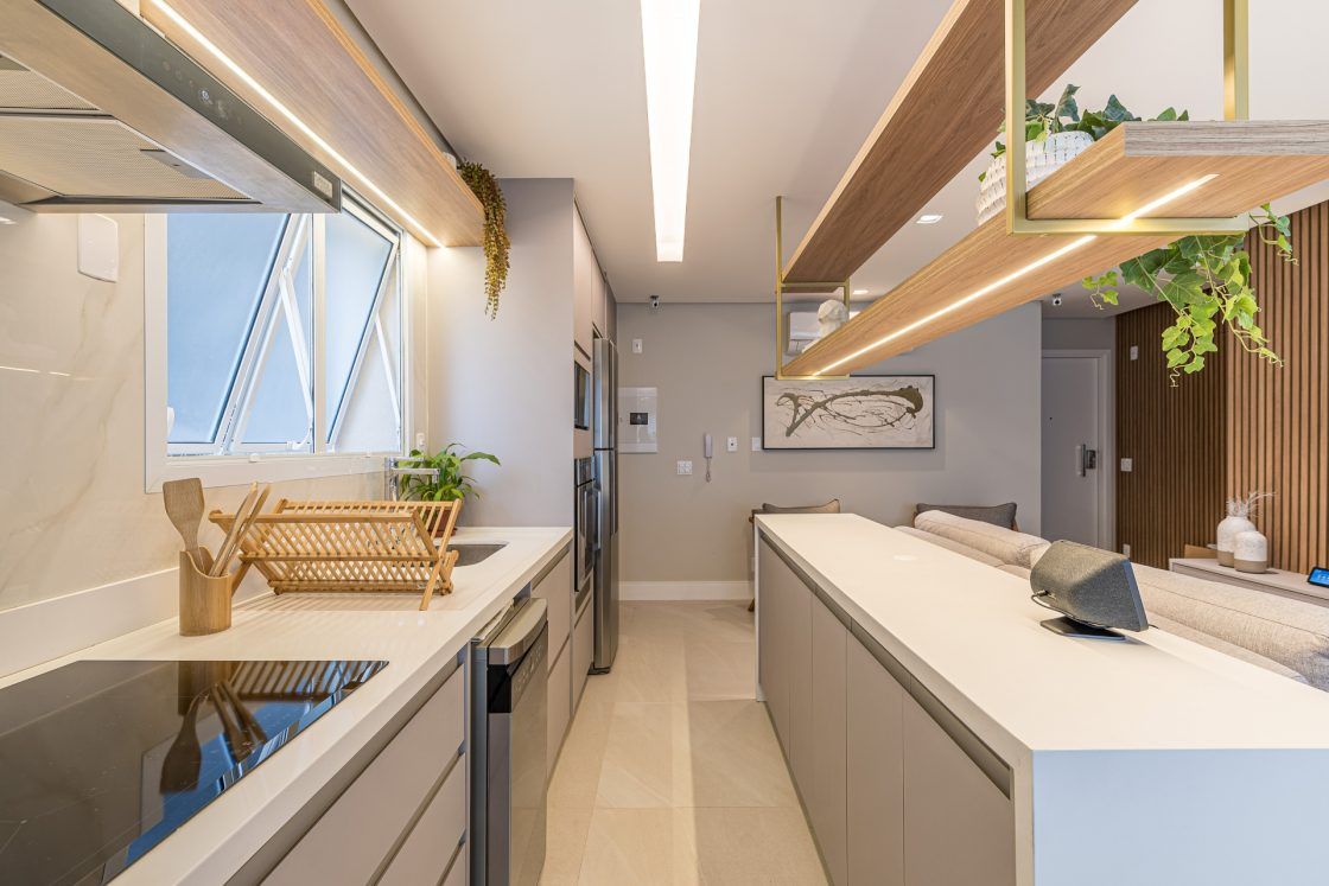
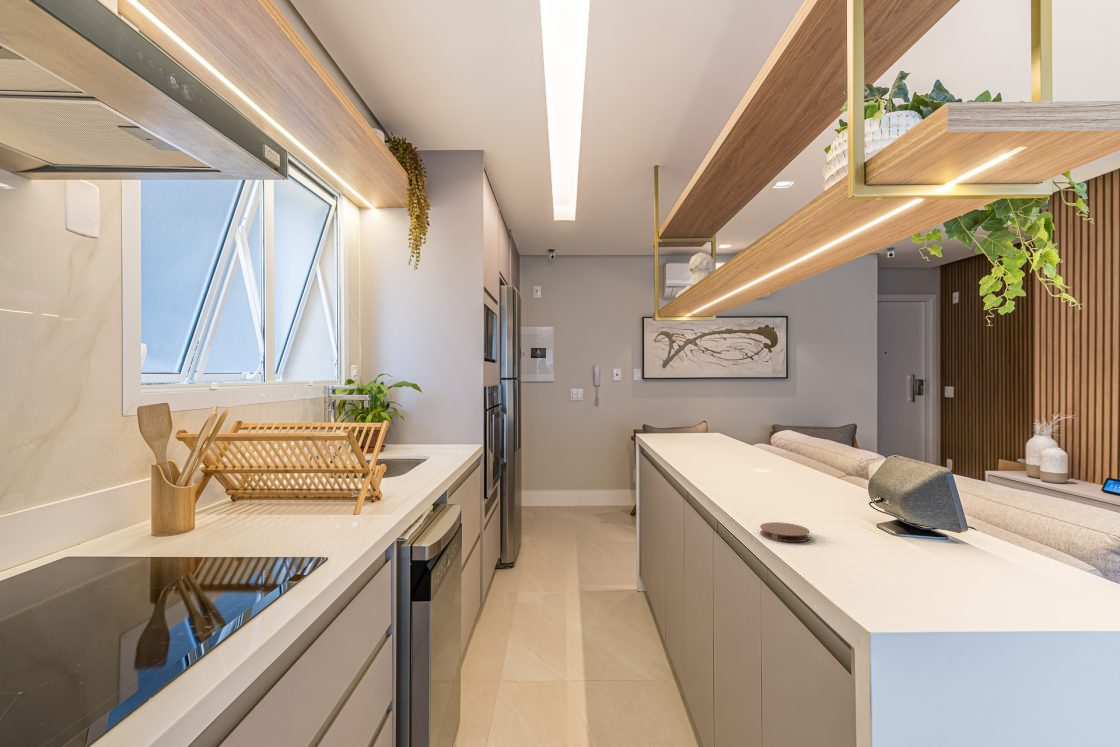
+ coaster (784, 531)
